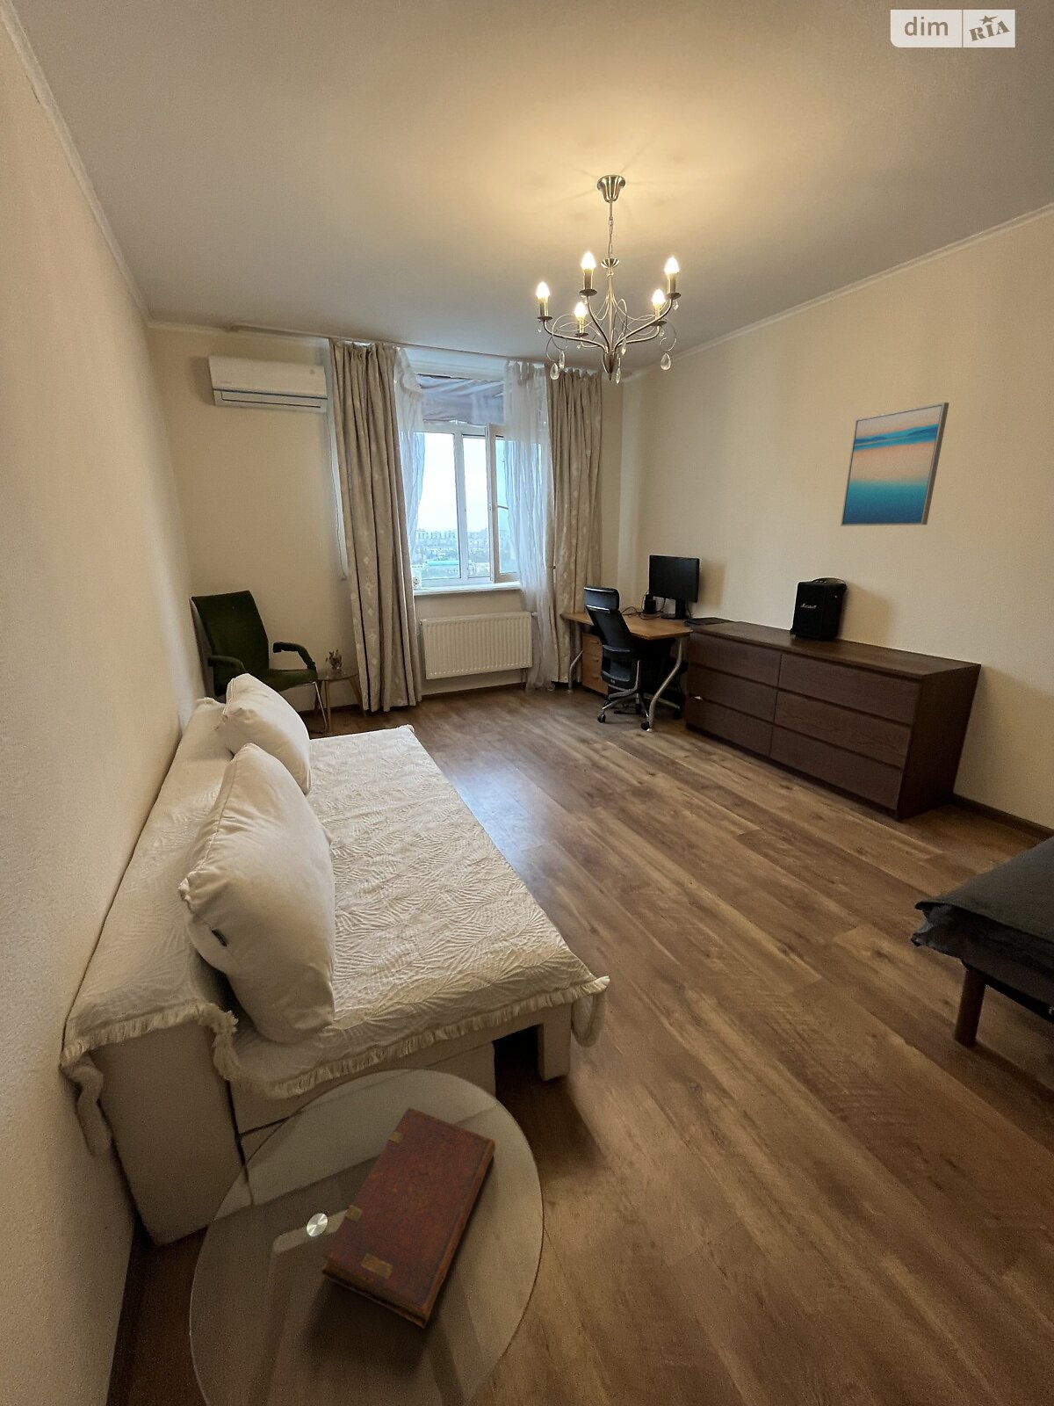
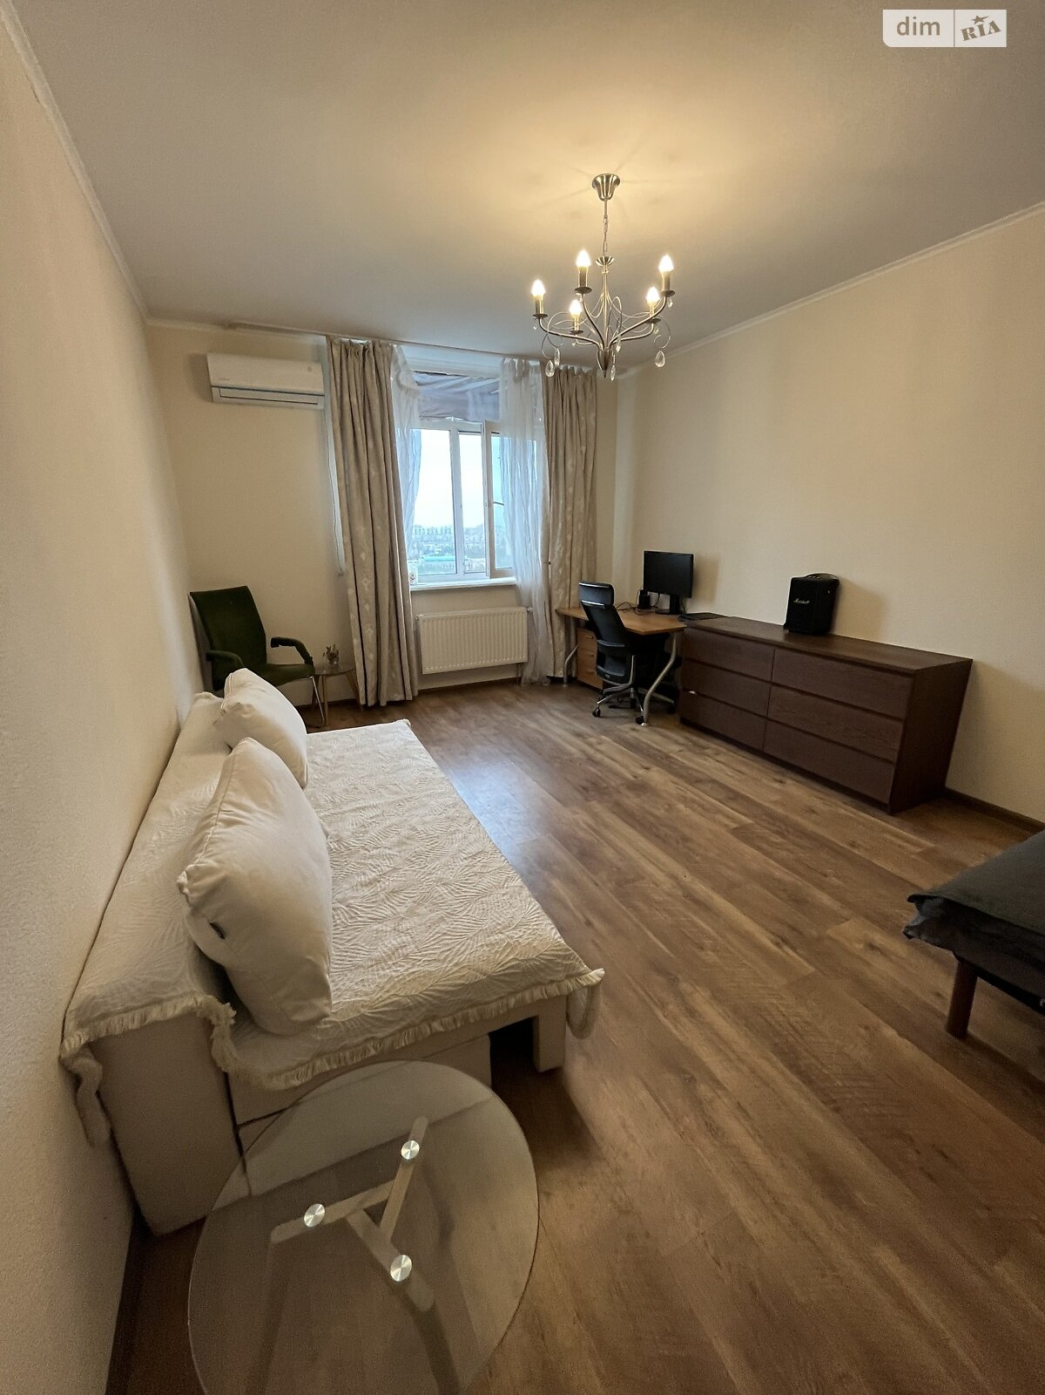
- wall art (890, 469)
- diary (414, 1200)
